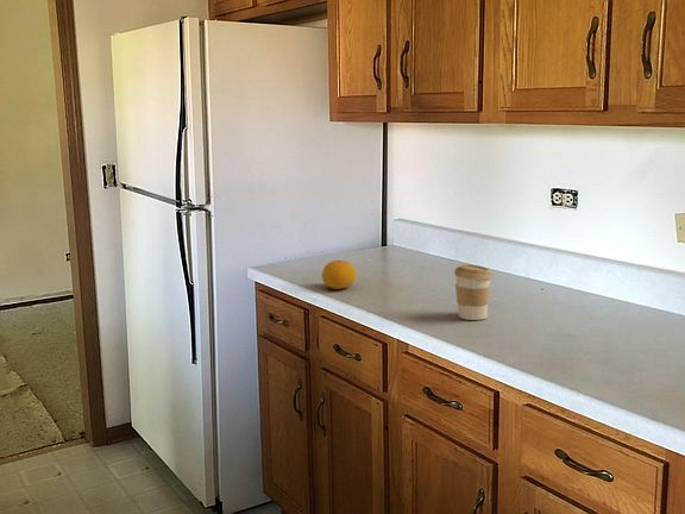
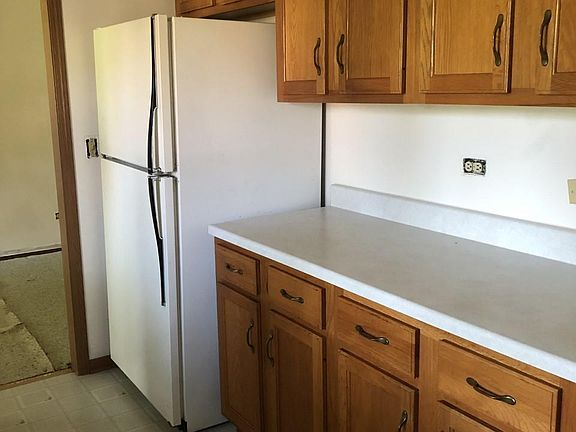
- coffee cup (472, 290)
- fruit (339, 274)
